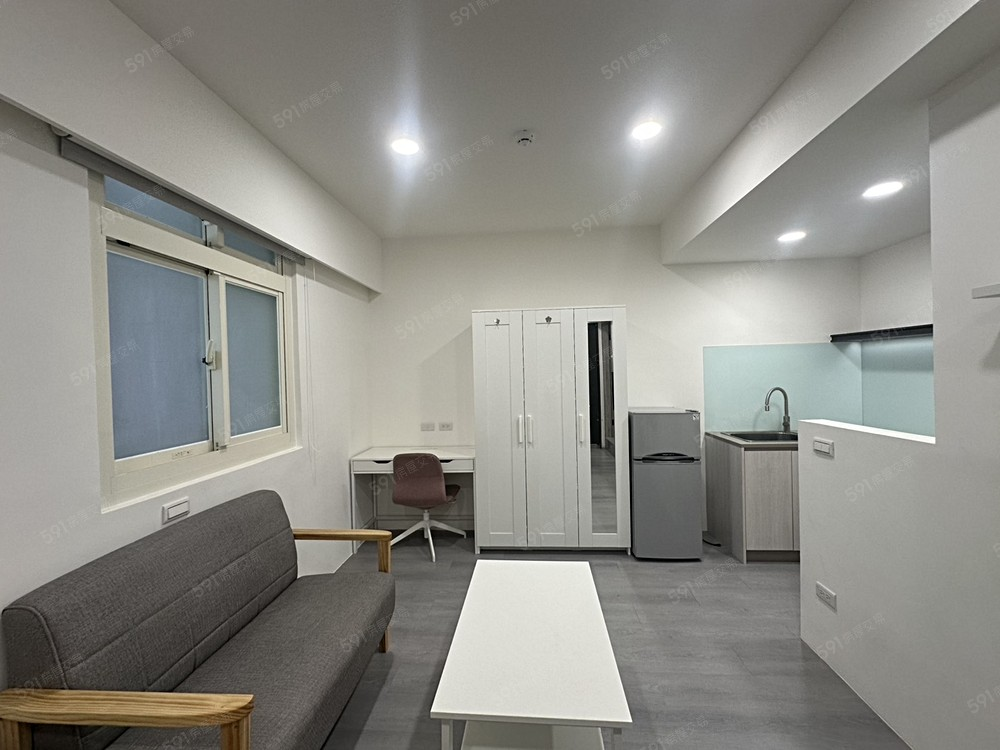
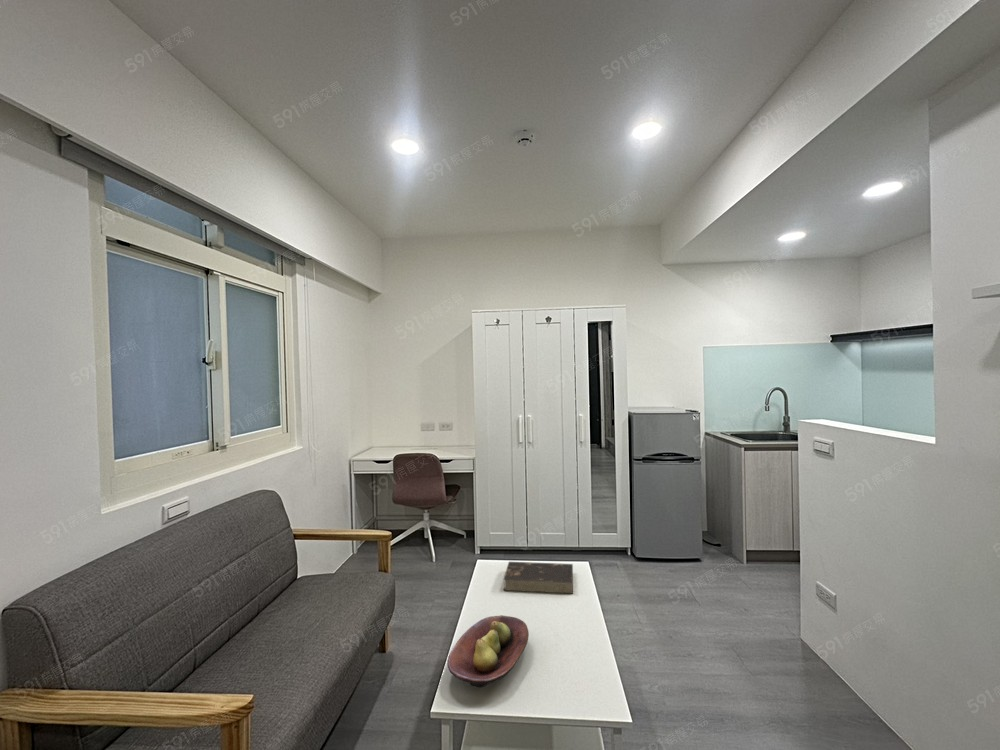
+ book (539, 575)
+ fruit bowl (490, 646)
